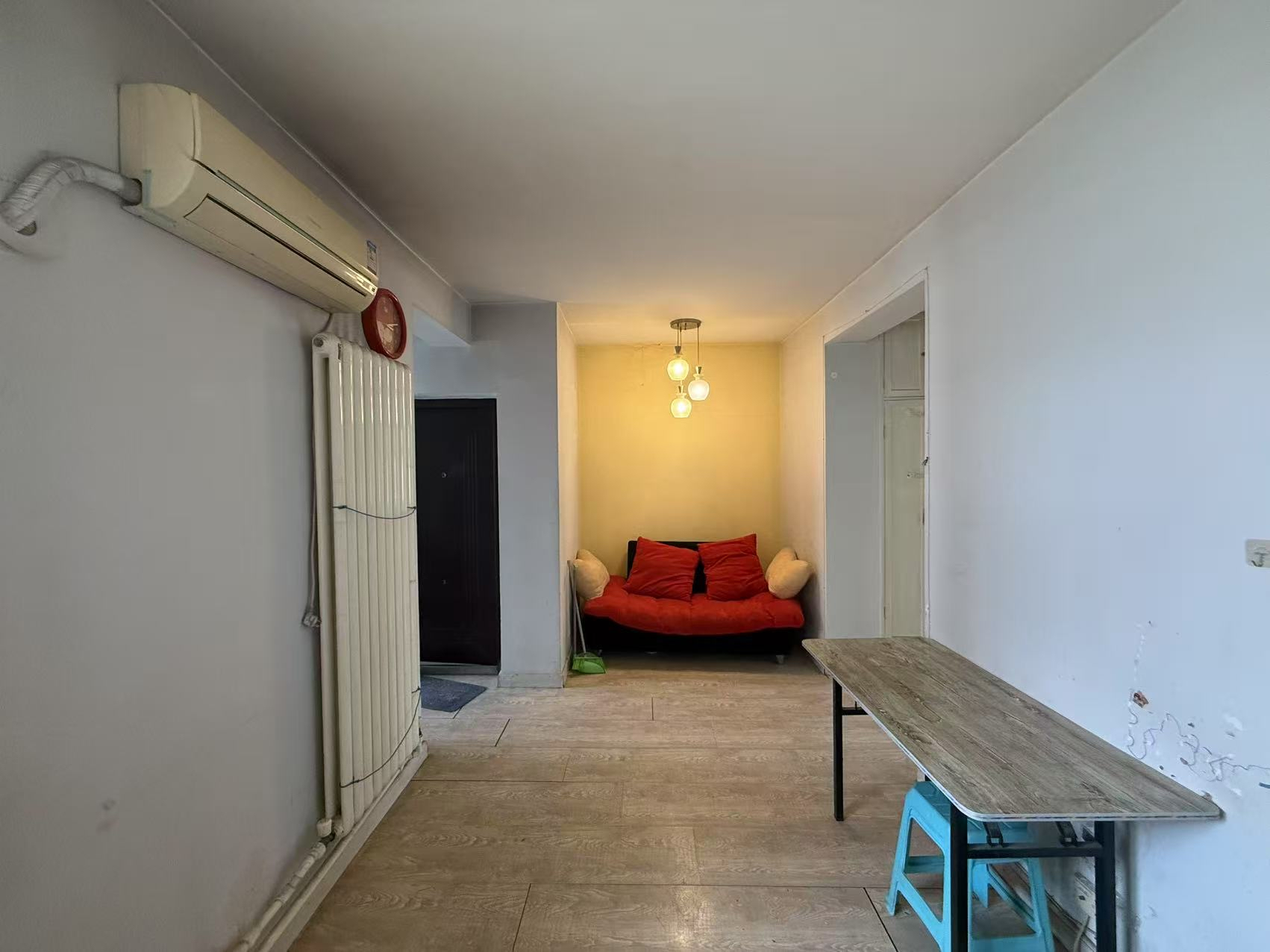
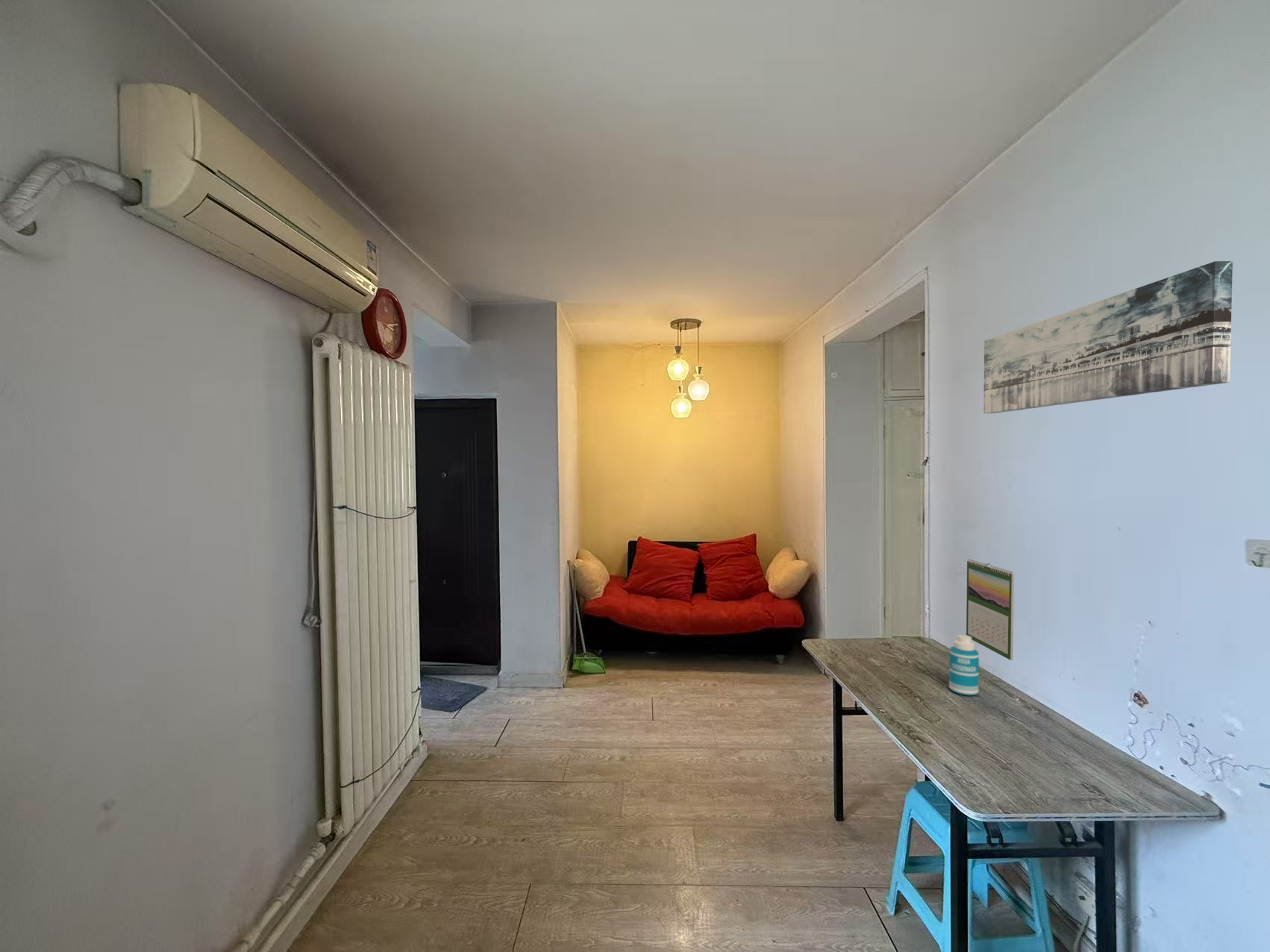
+ bottle (963, 664)
+ calendar (988, 605)
+ wall art (1077, 356)
